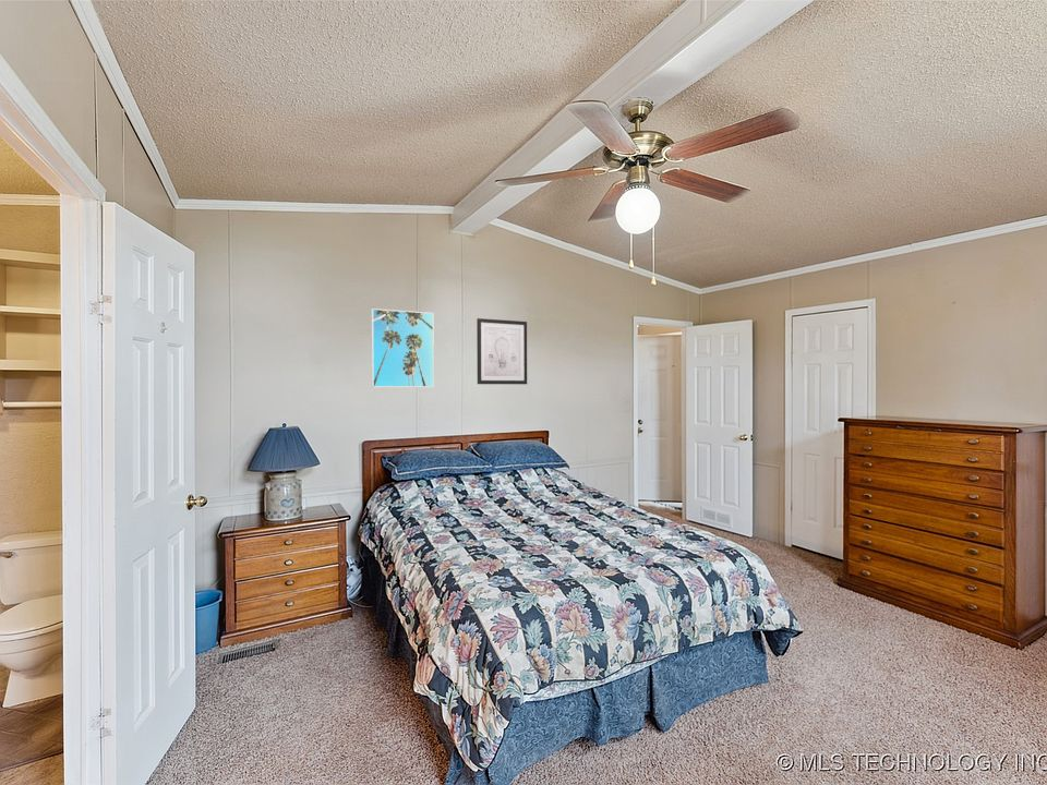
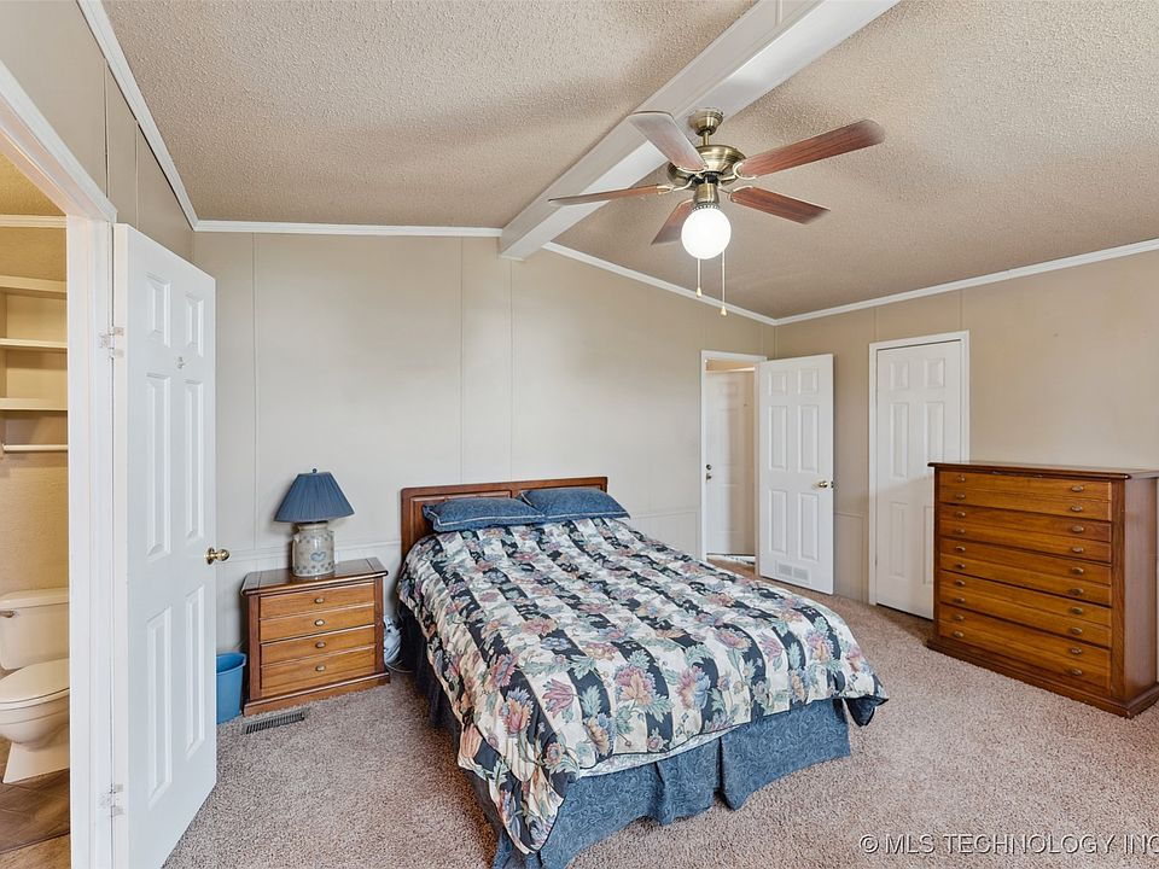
- wall art (502, 352)
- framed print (402, 349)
